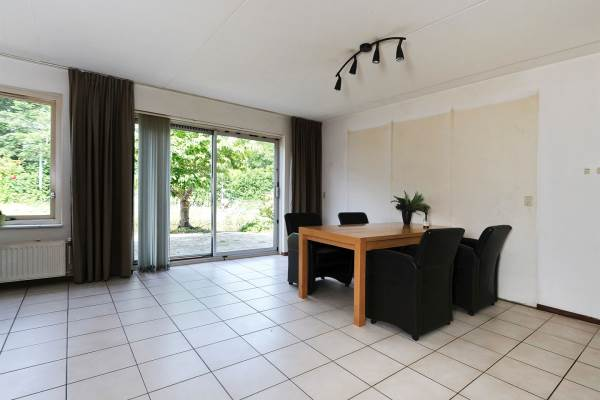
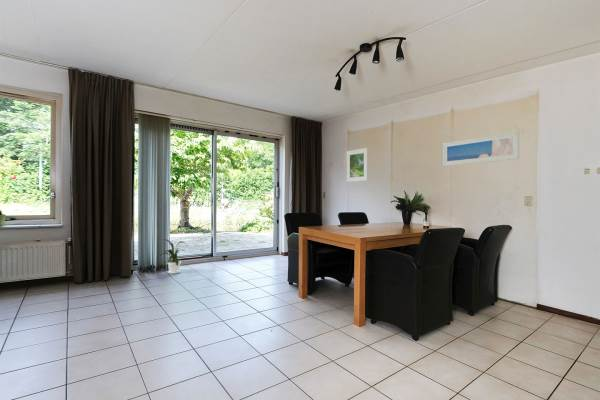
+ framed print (477, 150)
+ house plant (173, 255)
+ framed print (356, 165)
